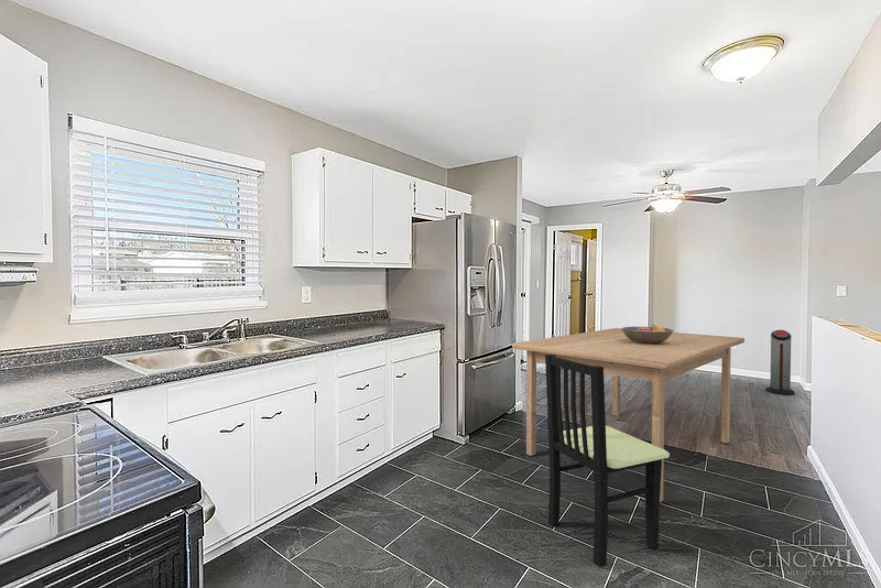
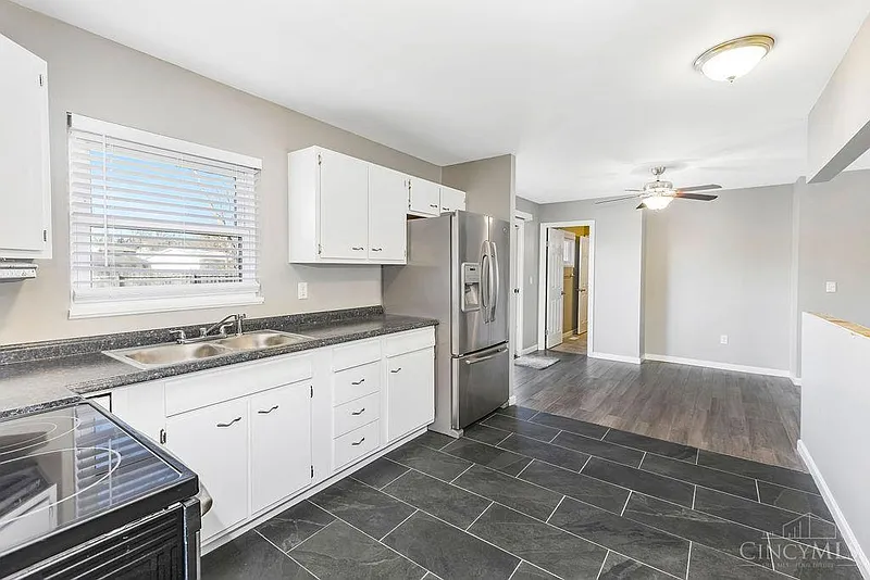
- air purifier (780, 360)
- table (619, 394)
- dining chair (602, 446)
- fruit bowl (646, 334)
